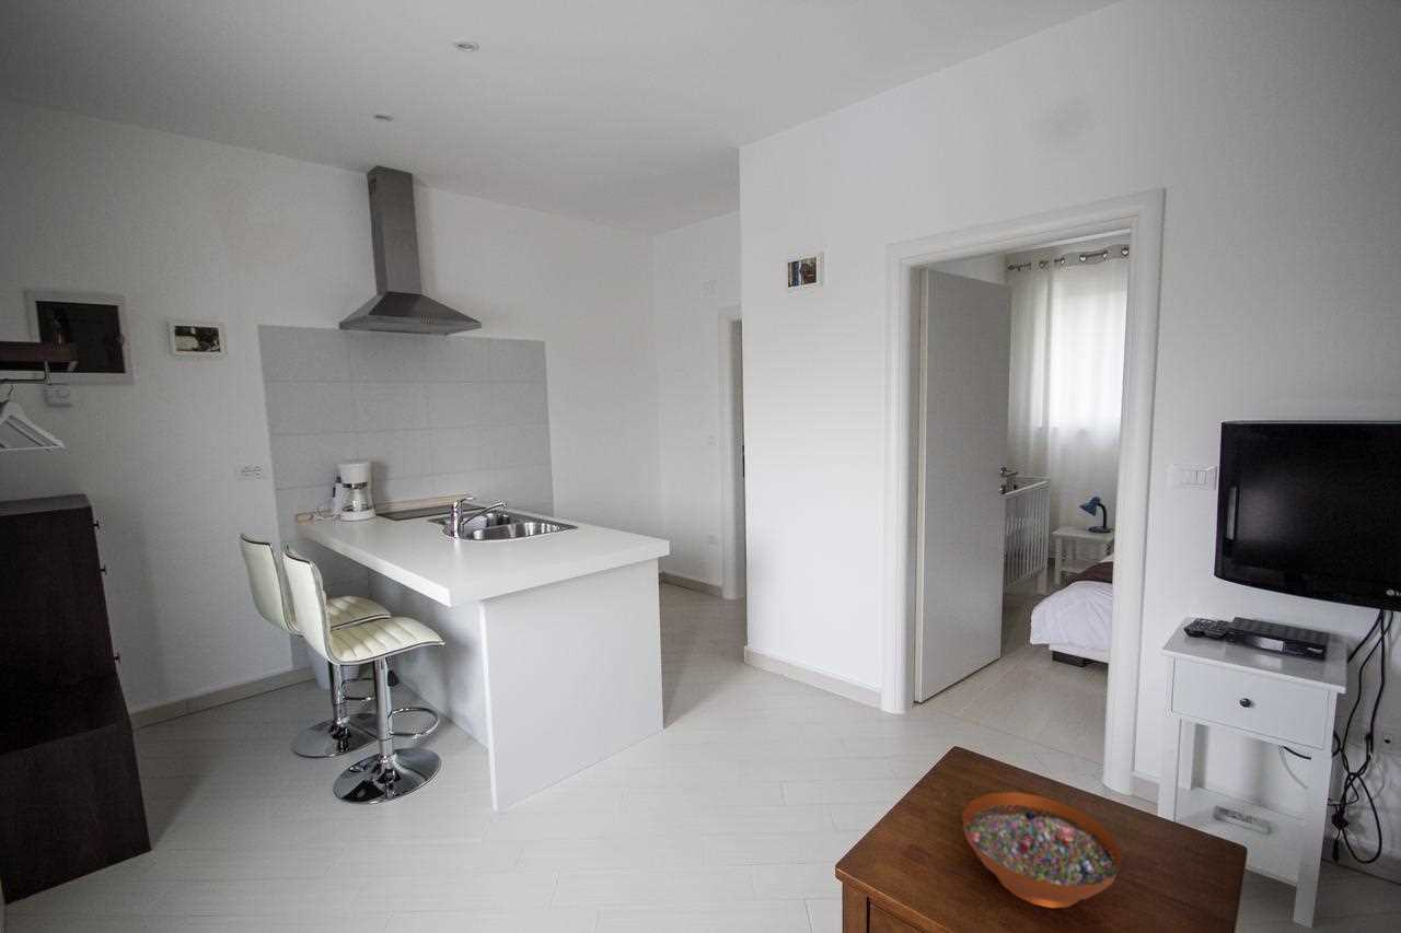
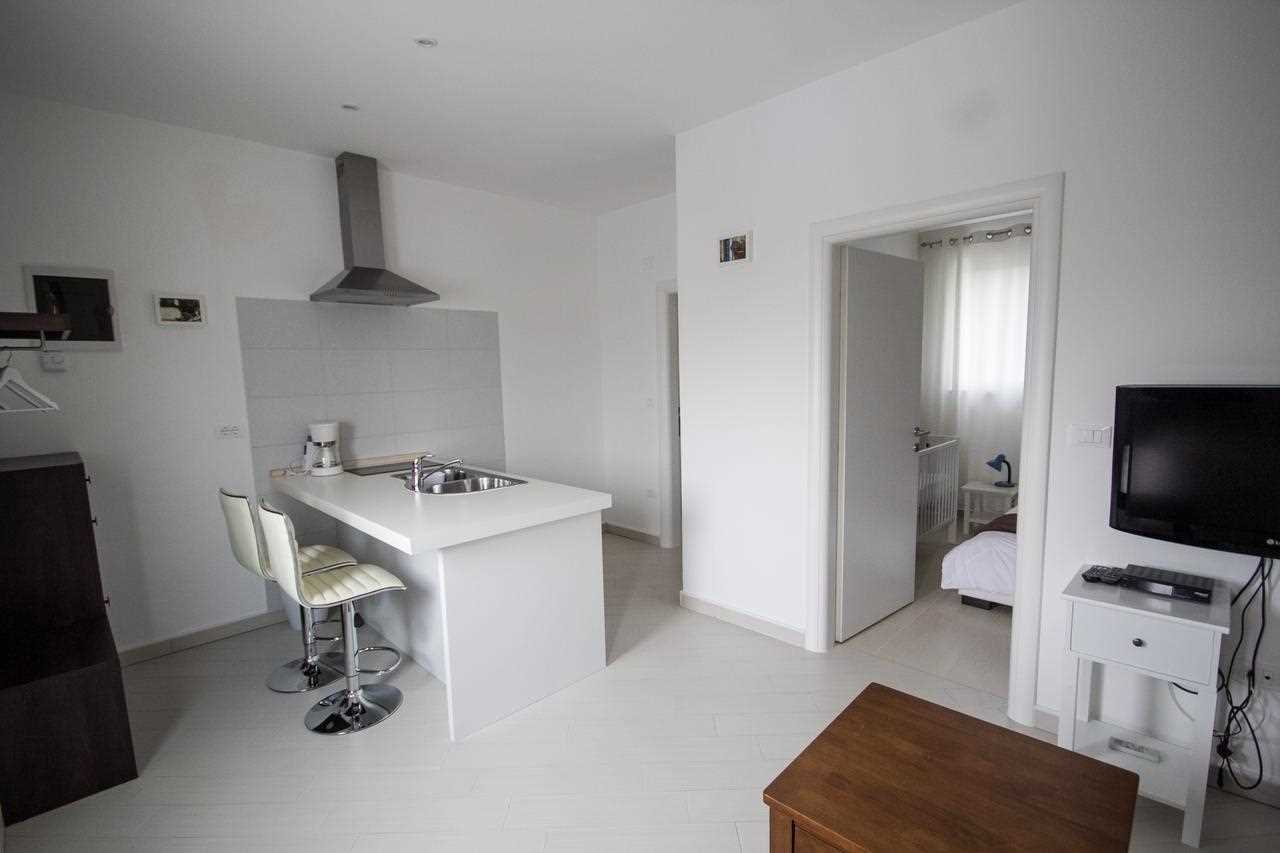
- decorative bowl (1038, 855)
